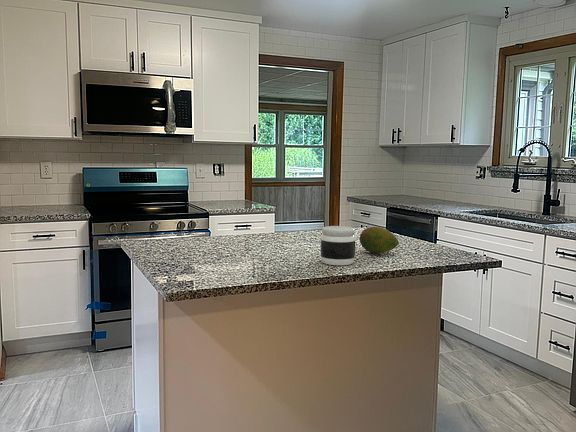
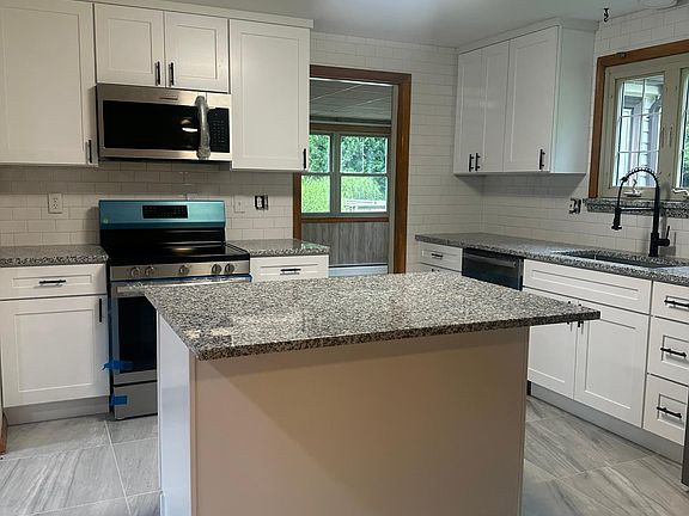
- jar (337, 245)
- fruit (377, 240)
